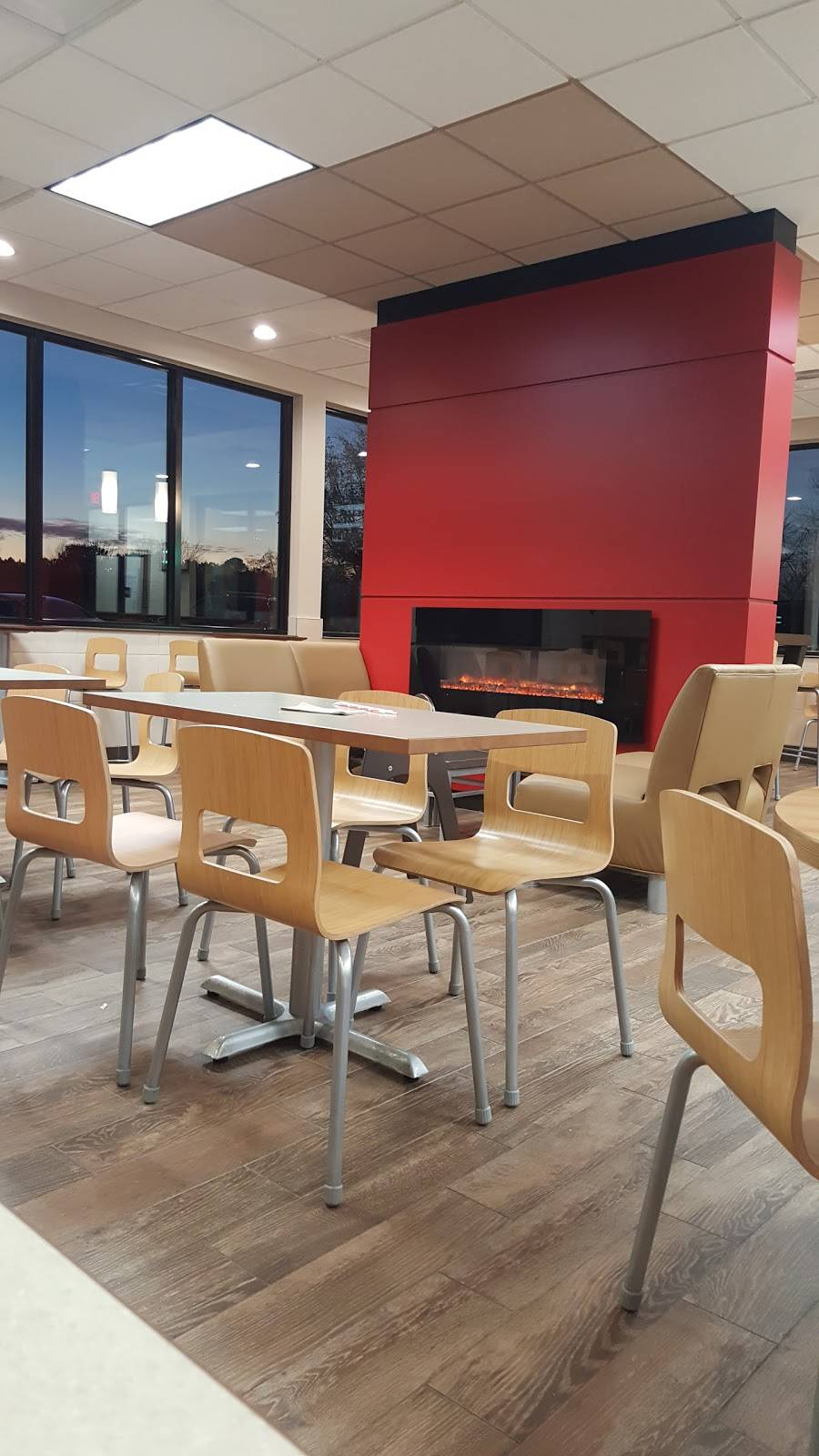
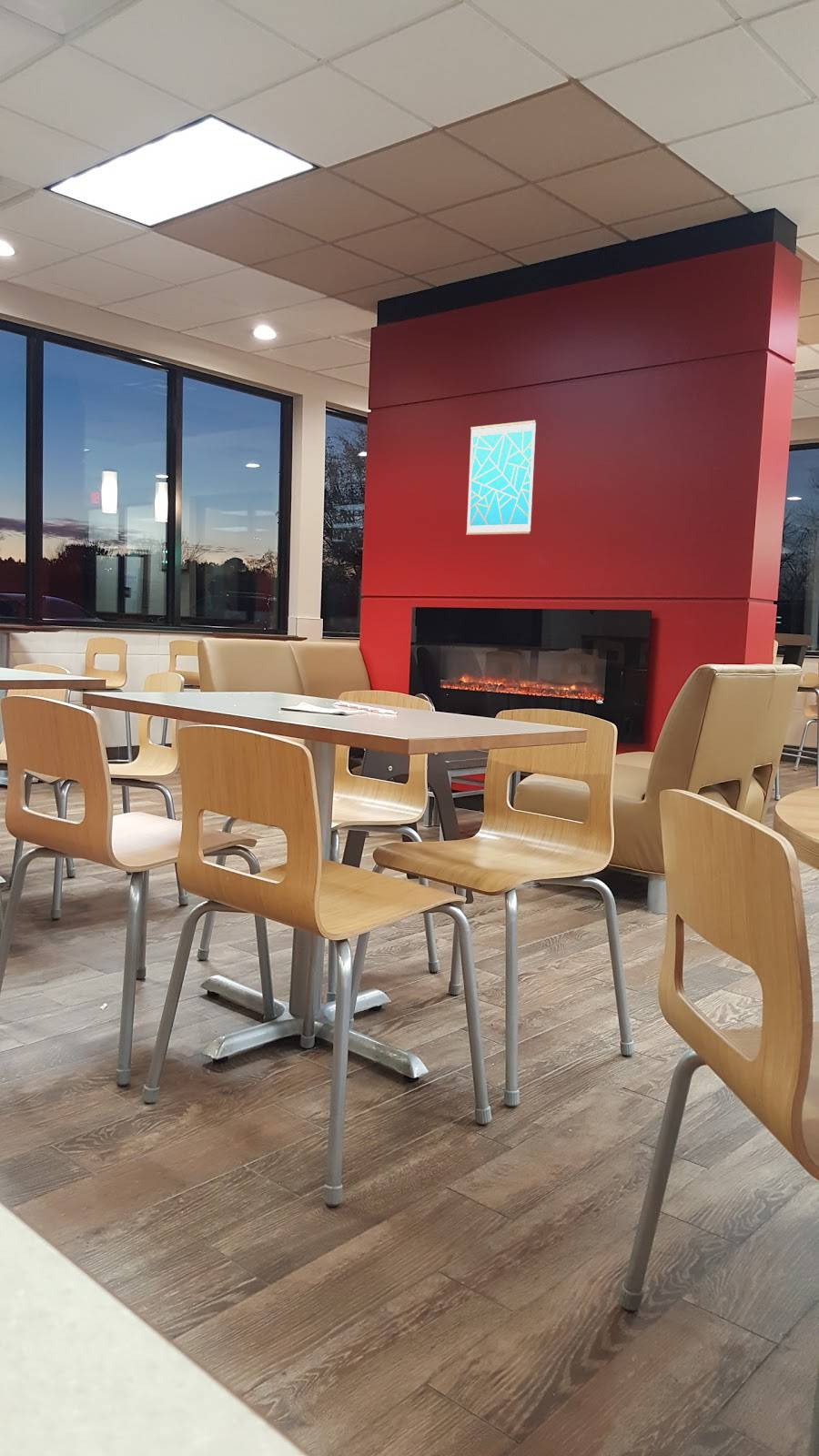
+ wall art (500, 479)
